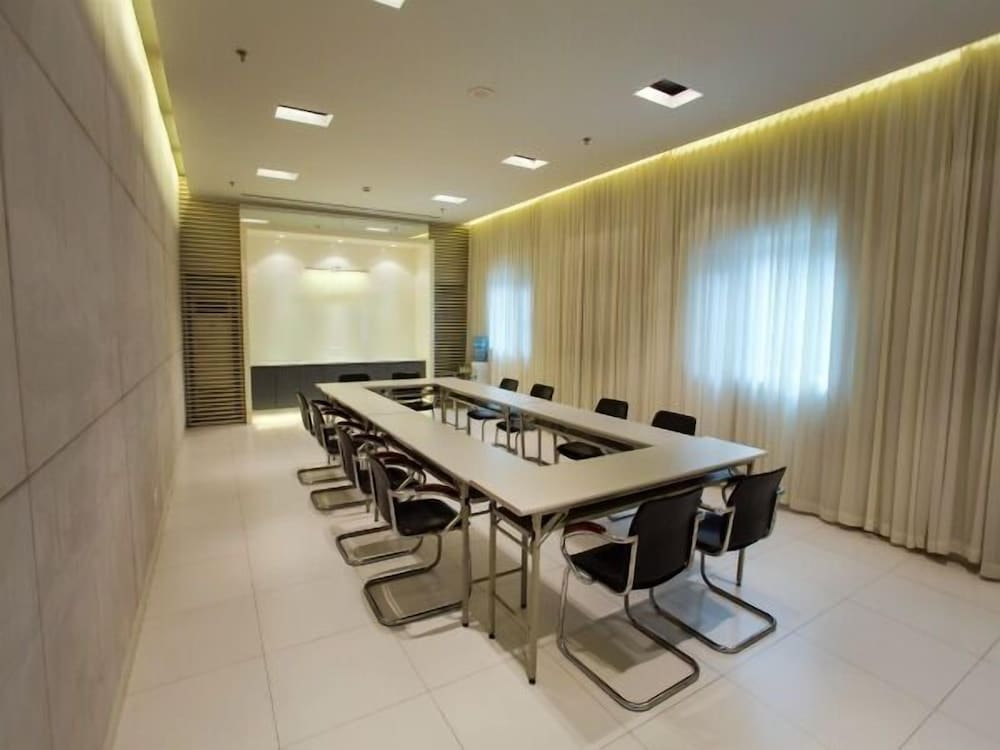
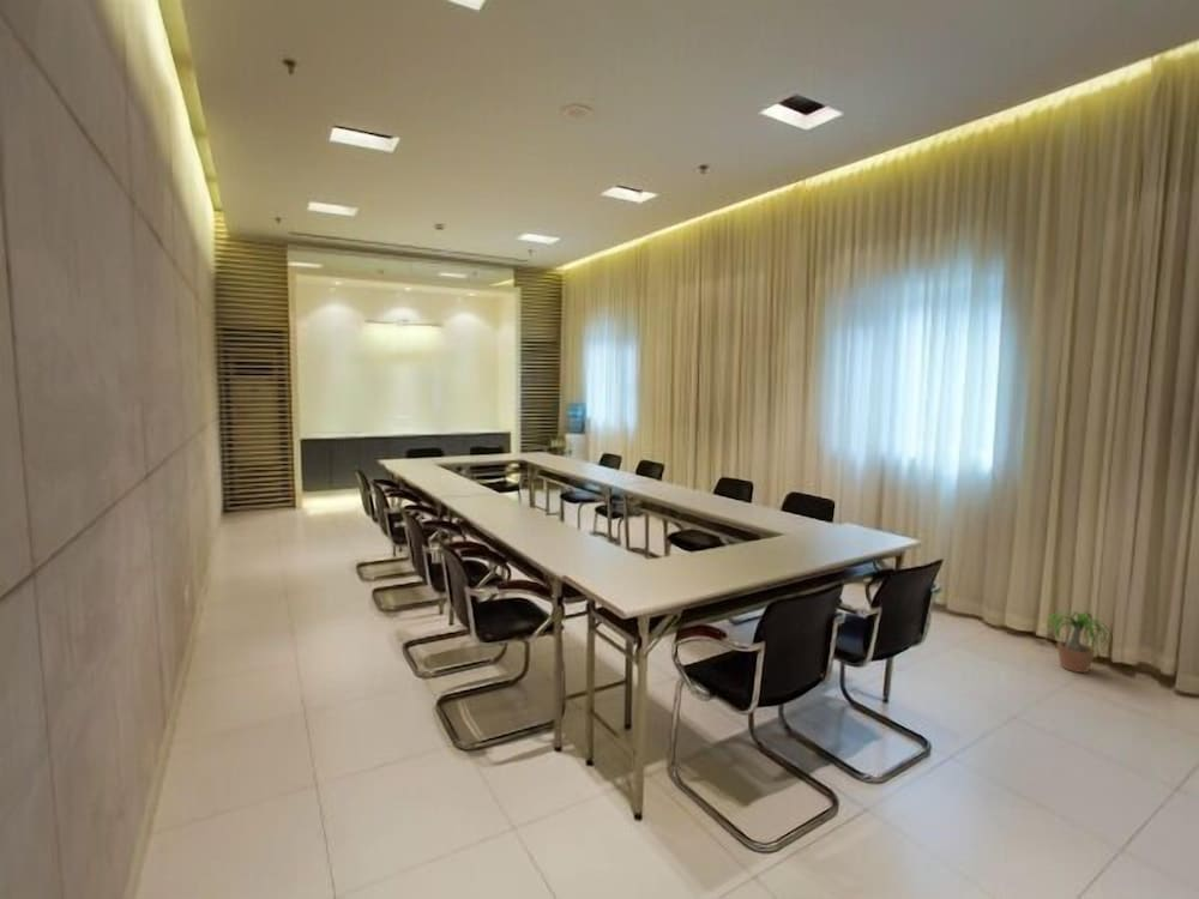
+ potted plant (1081, 644)
